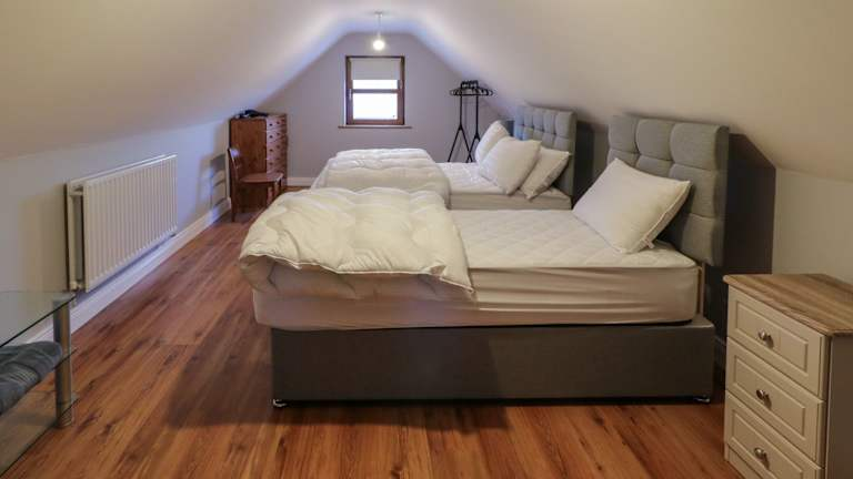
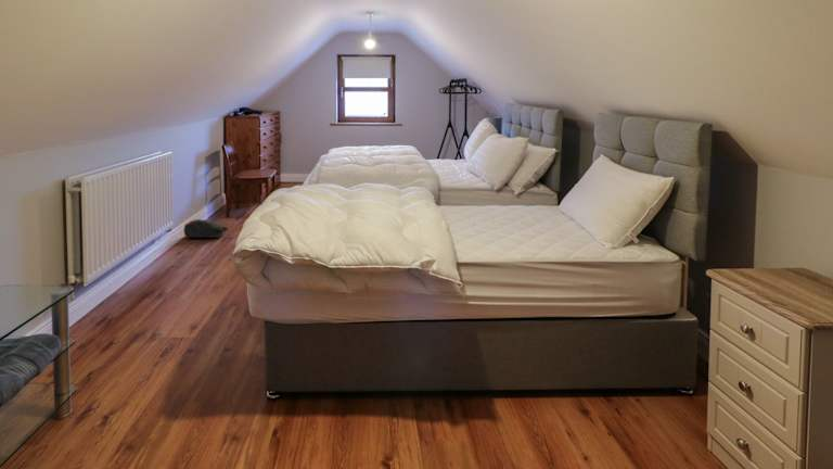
+ backpack (207, 228)
